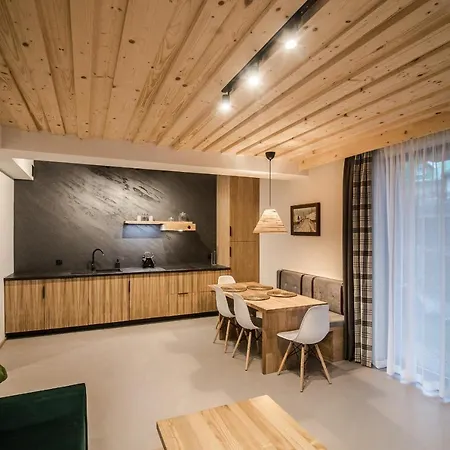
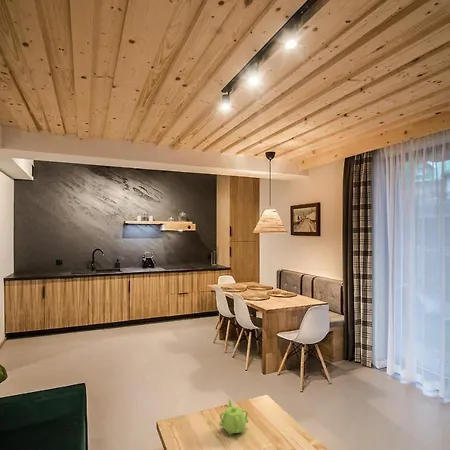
+ teapot (233, 417)
